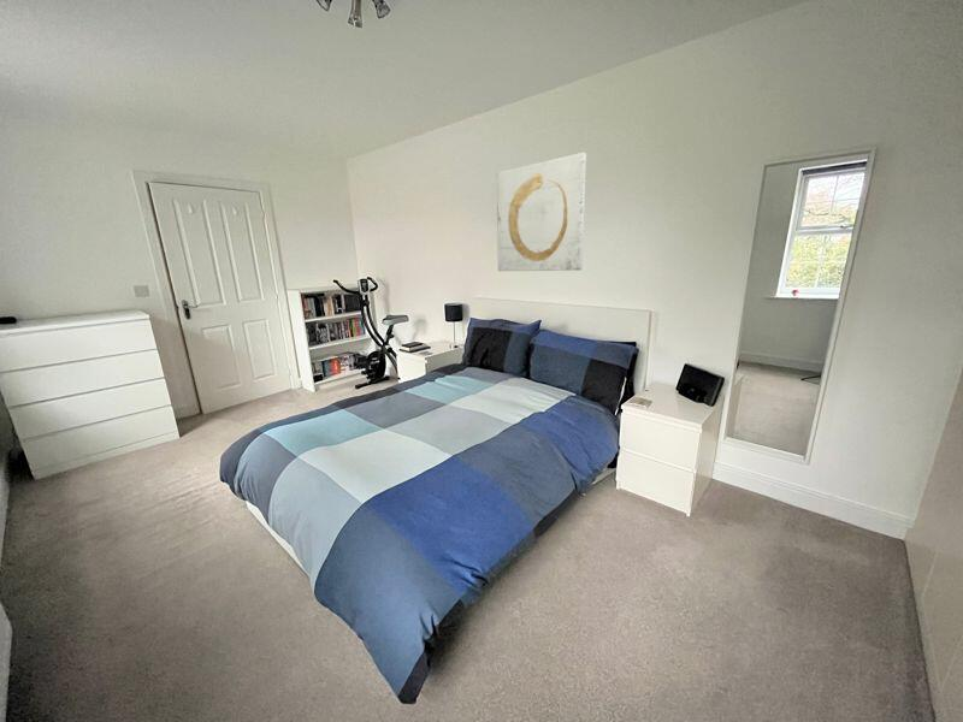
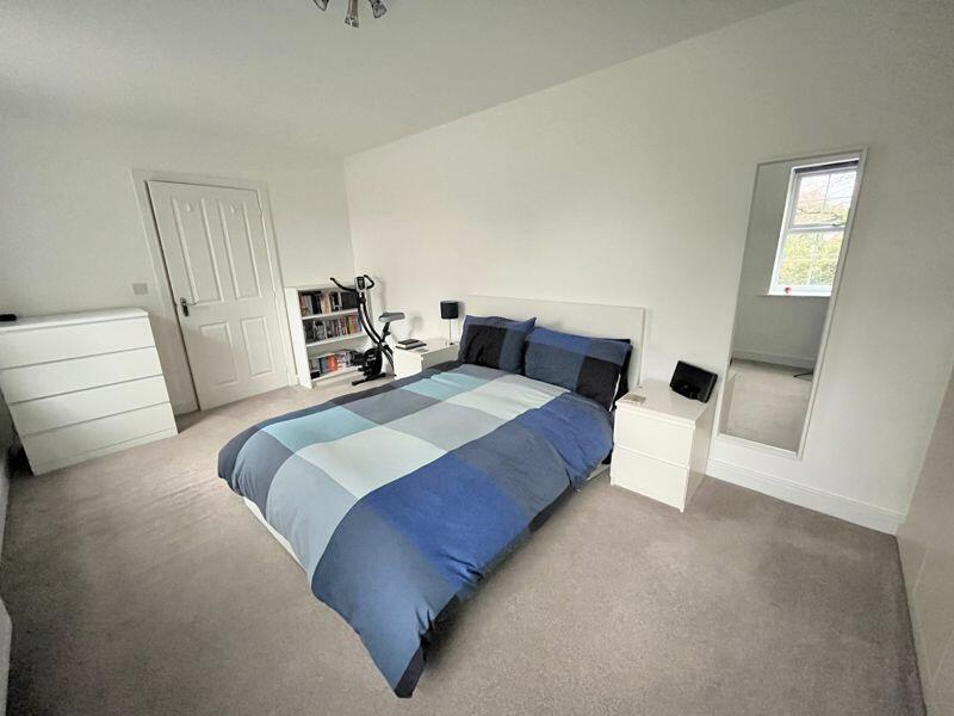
- wall art (537, 219)
